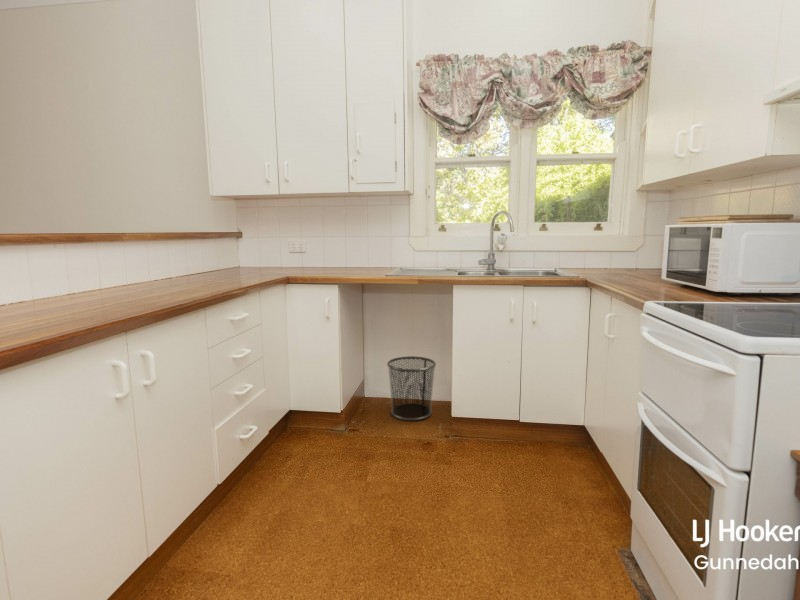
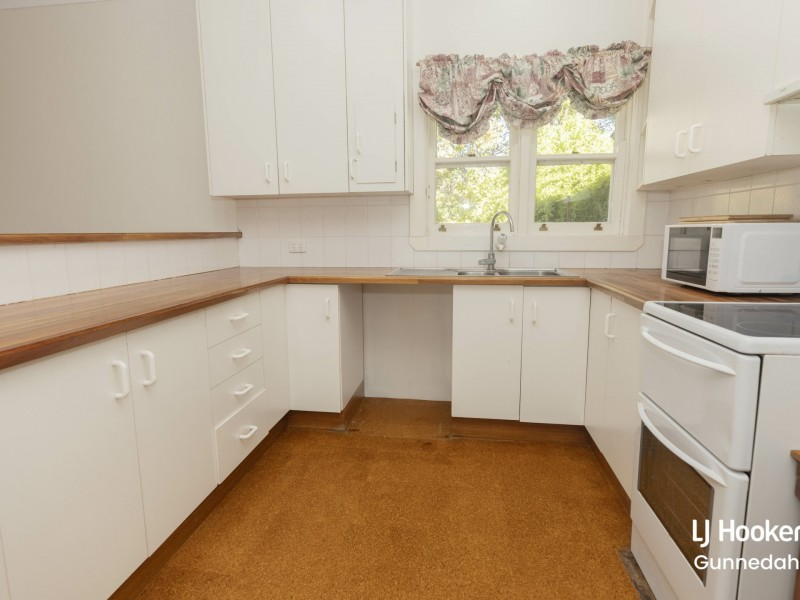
- waste bin (411, 387)
